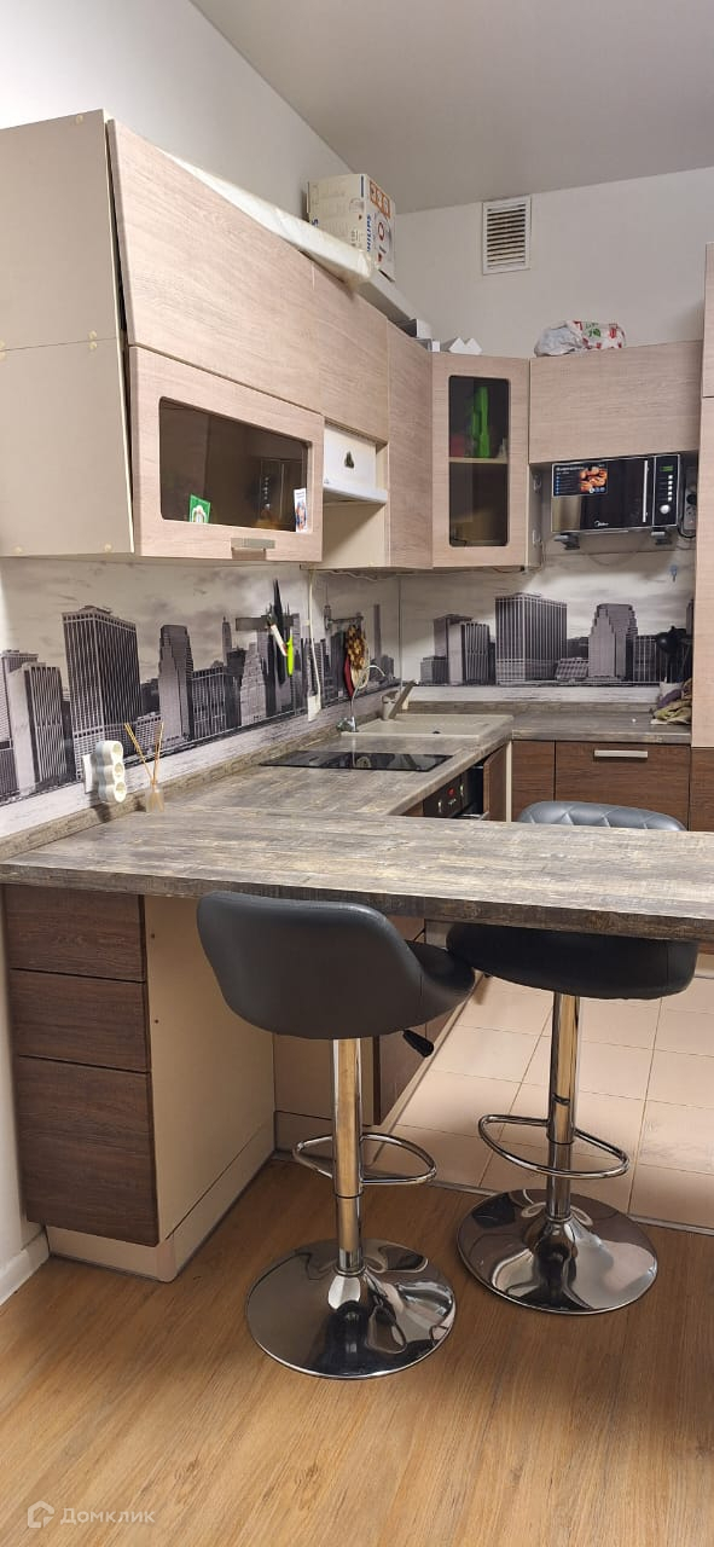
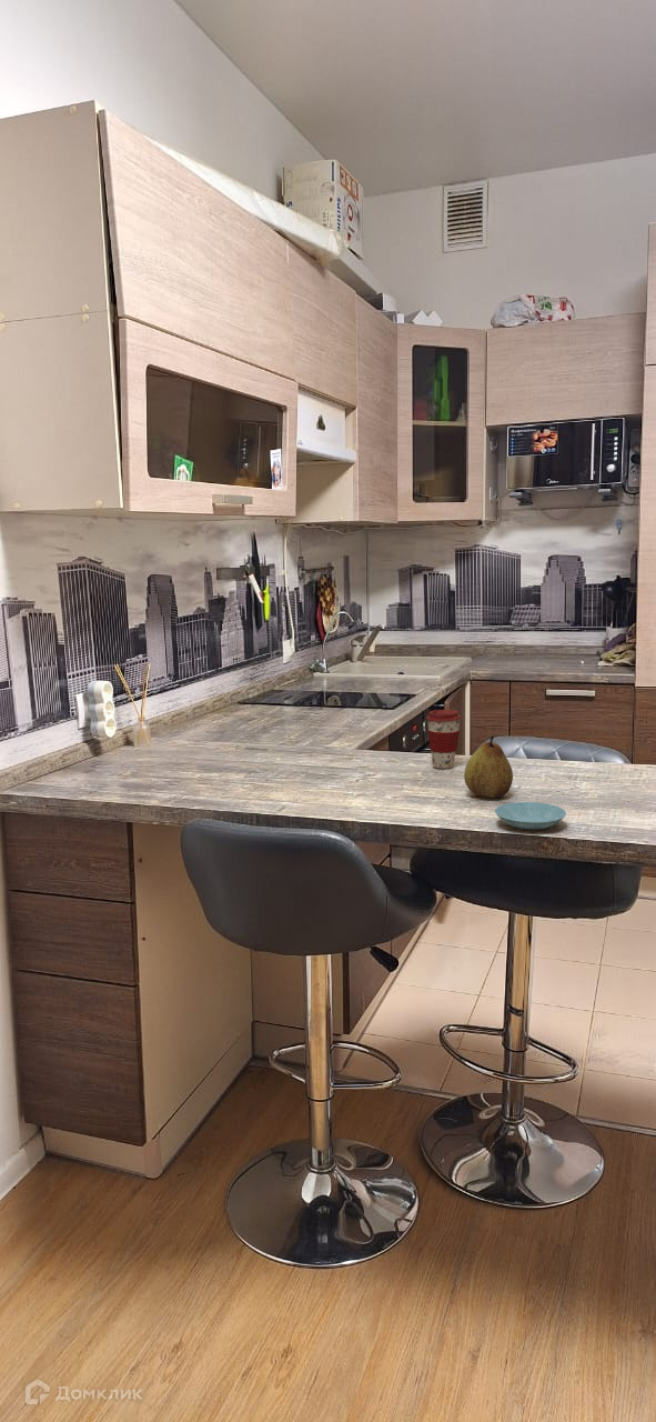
+ fruit (487, 764)
+ saucer (529, 818)
+ coffee cup (443, 739)
